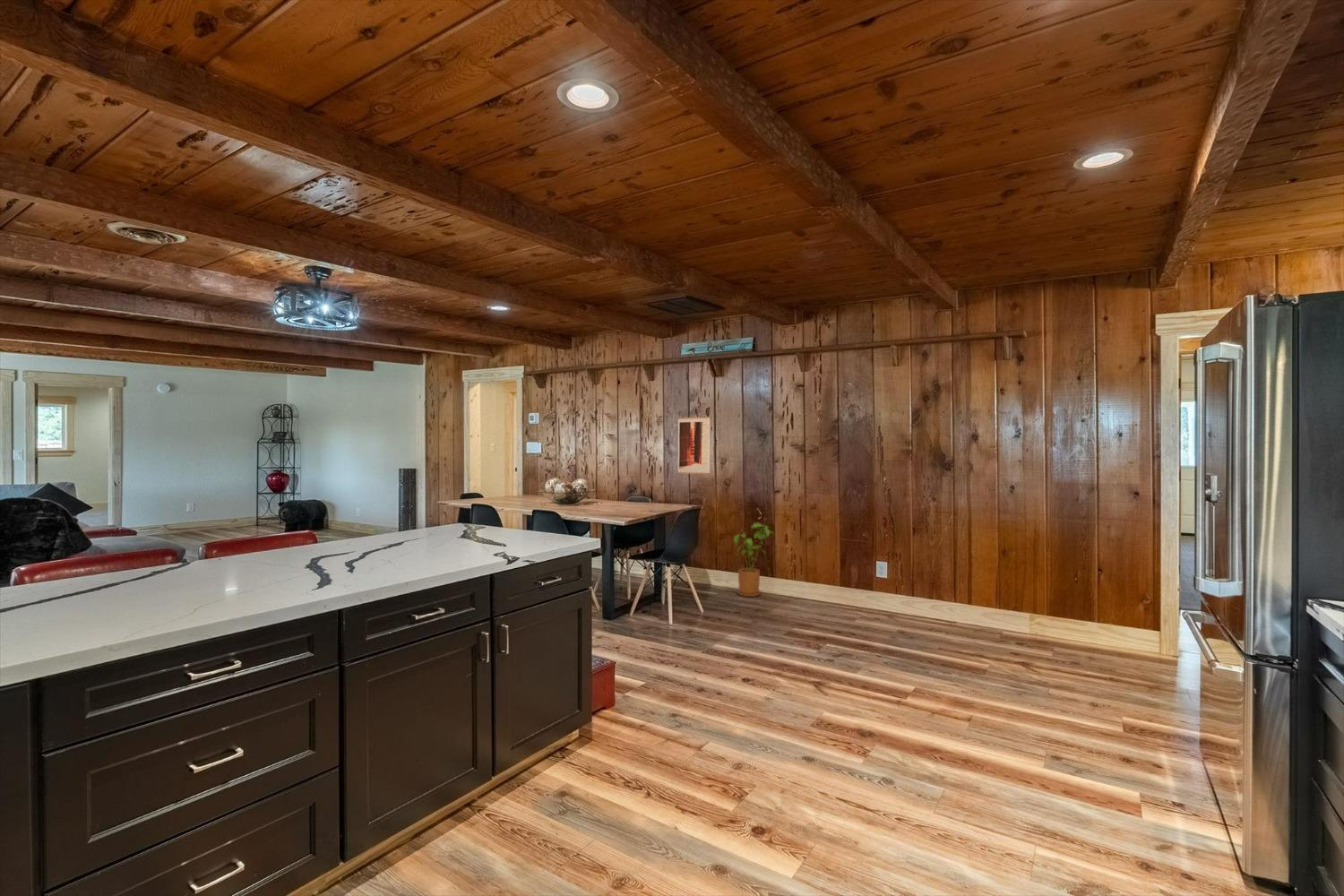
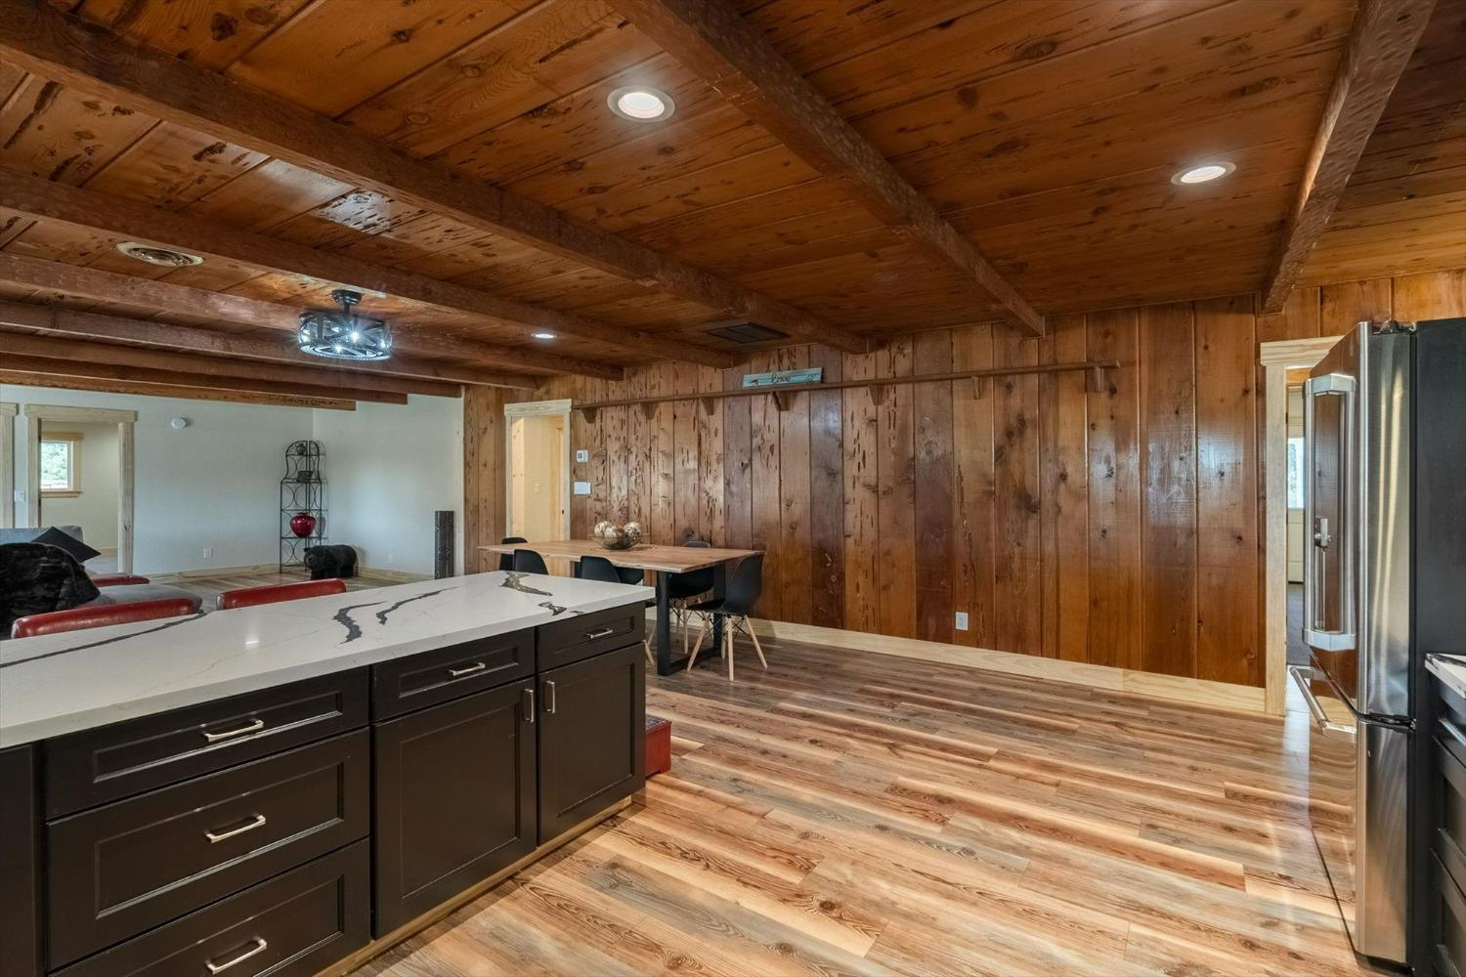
- wall art (694, 445)
- house plant (749, 559)
